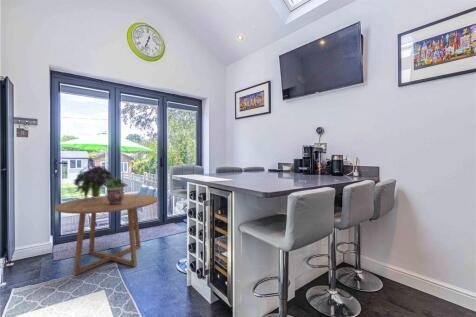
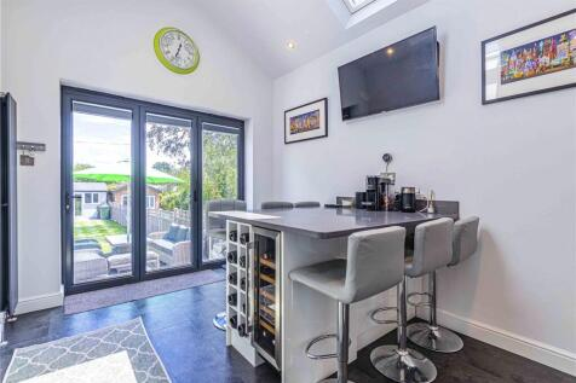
- potted plant (114, 189)
- dining table (95, 224)
- bouquet (96, 181)
